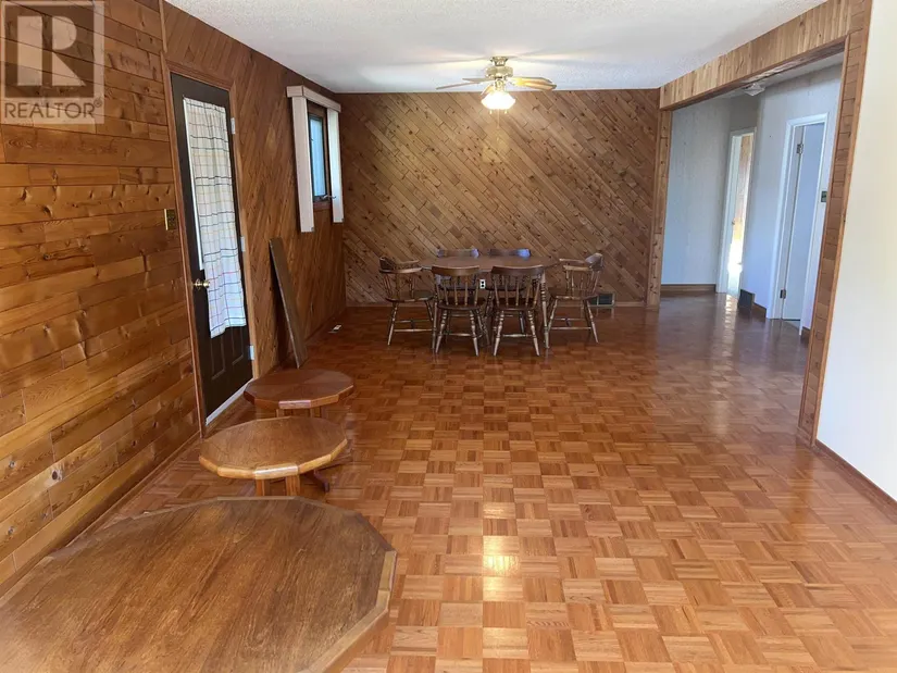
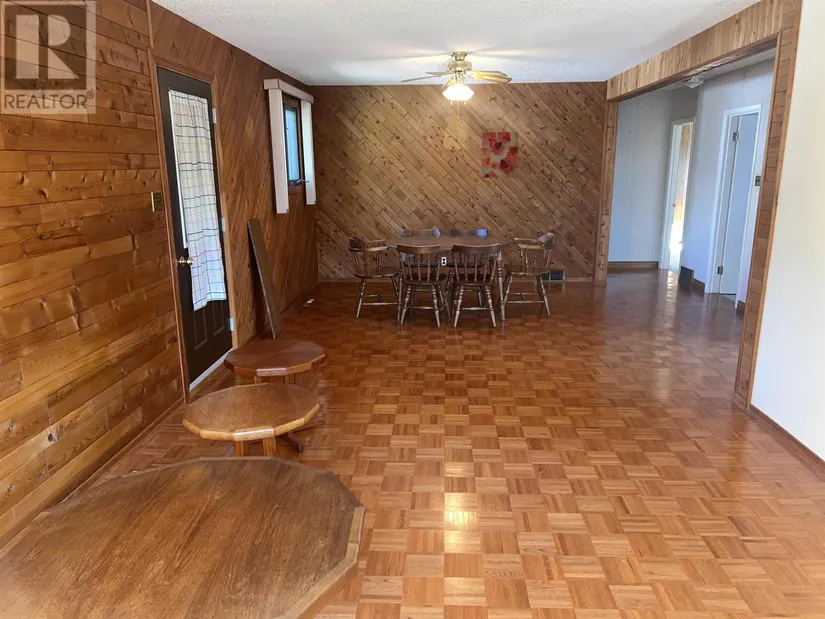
+ wall art (499, 155)
